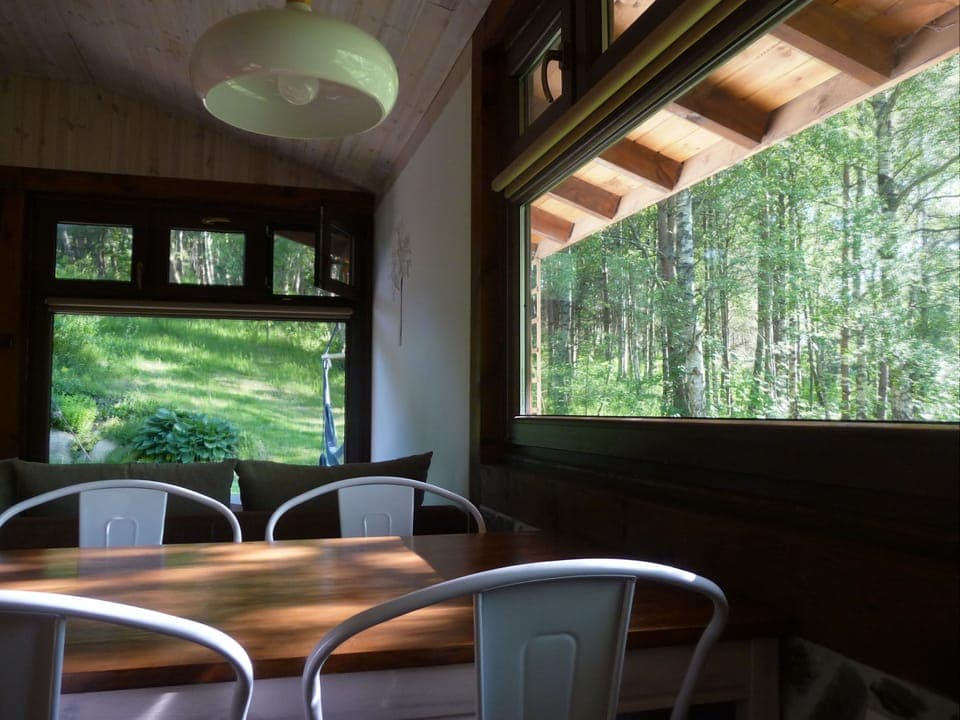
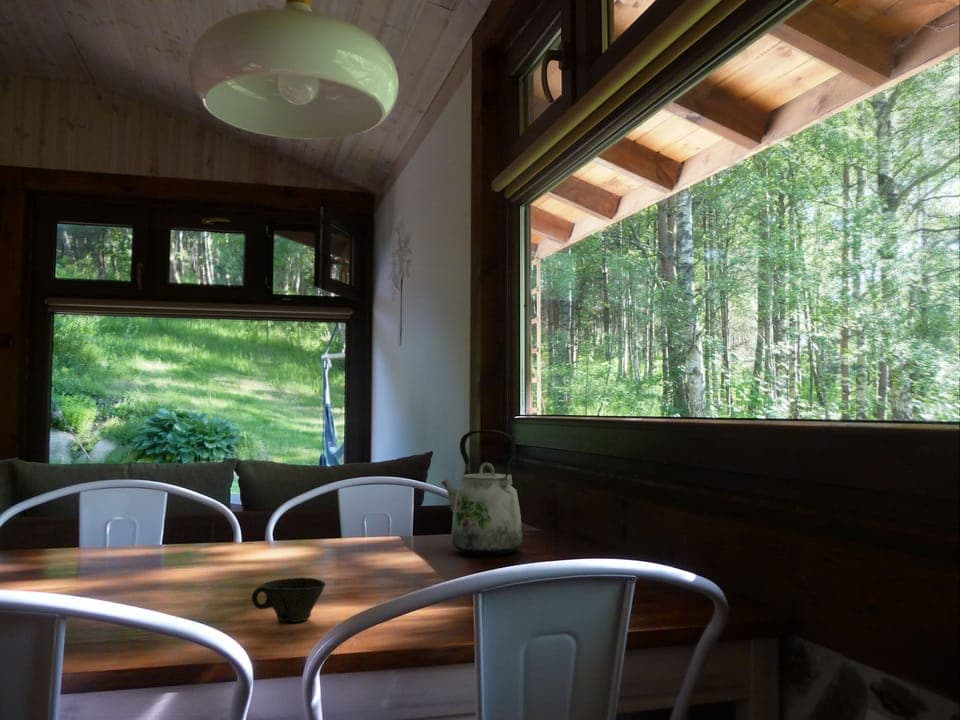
+ cup (288, 600)
+ kettle (476, 489)
